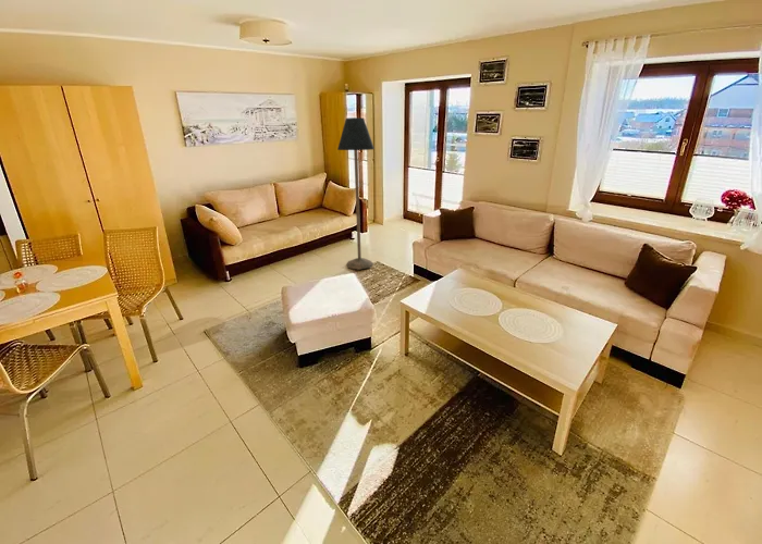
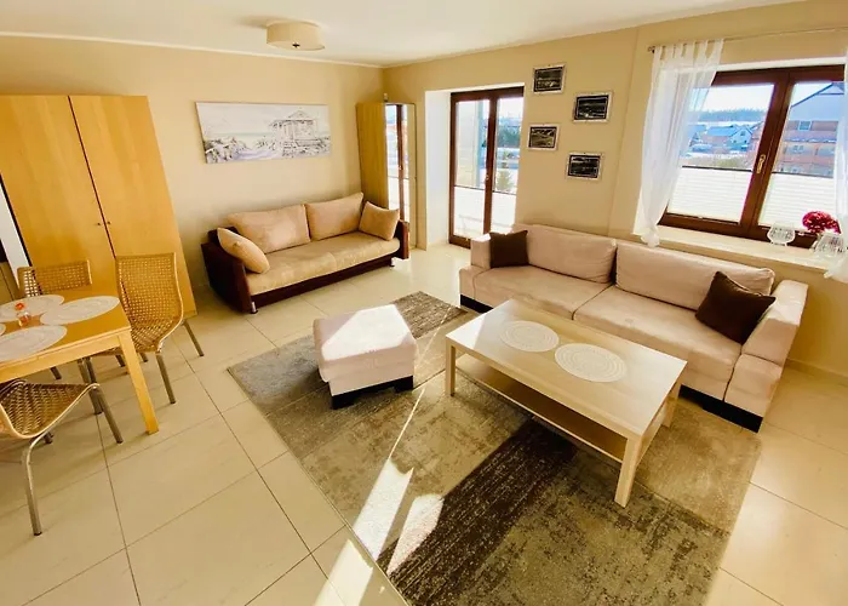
- floor lamp (357, 196)
